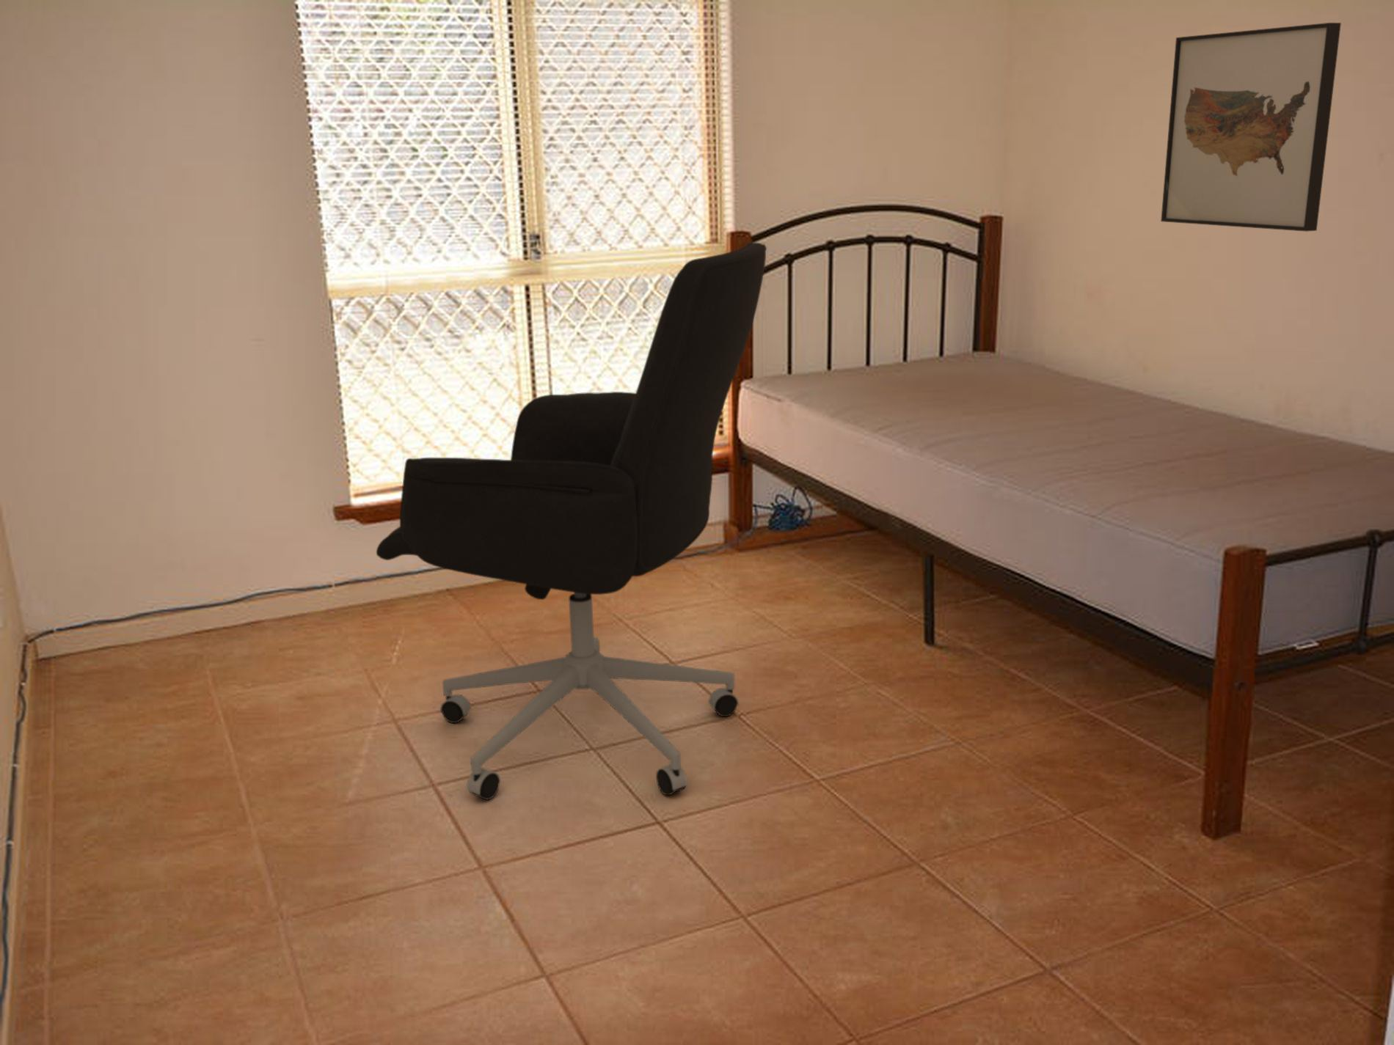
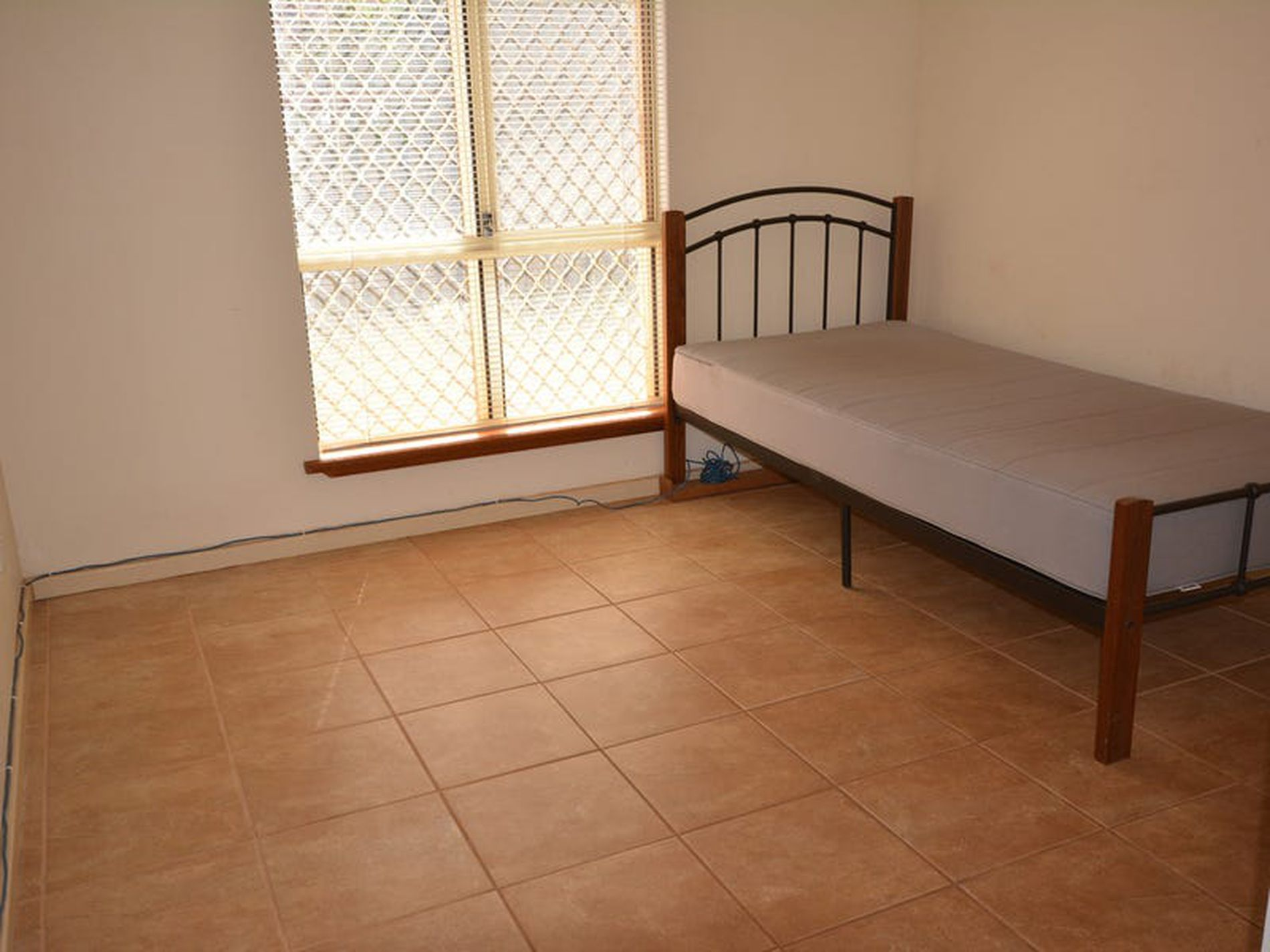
- wall art (1244, 130)
- office chair (575, 506)
